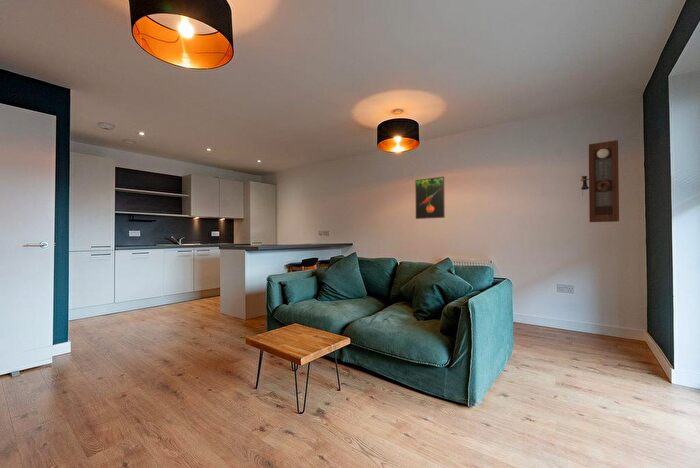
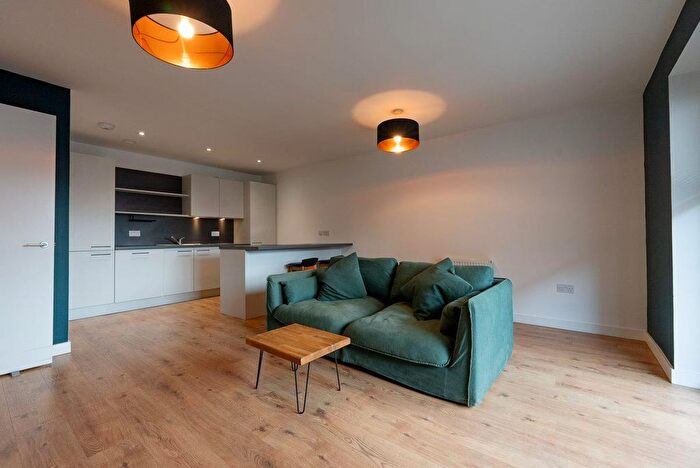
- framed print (429, 198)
- pendulum clock (598, 182)
